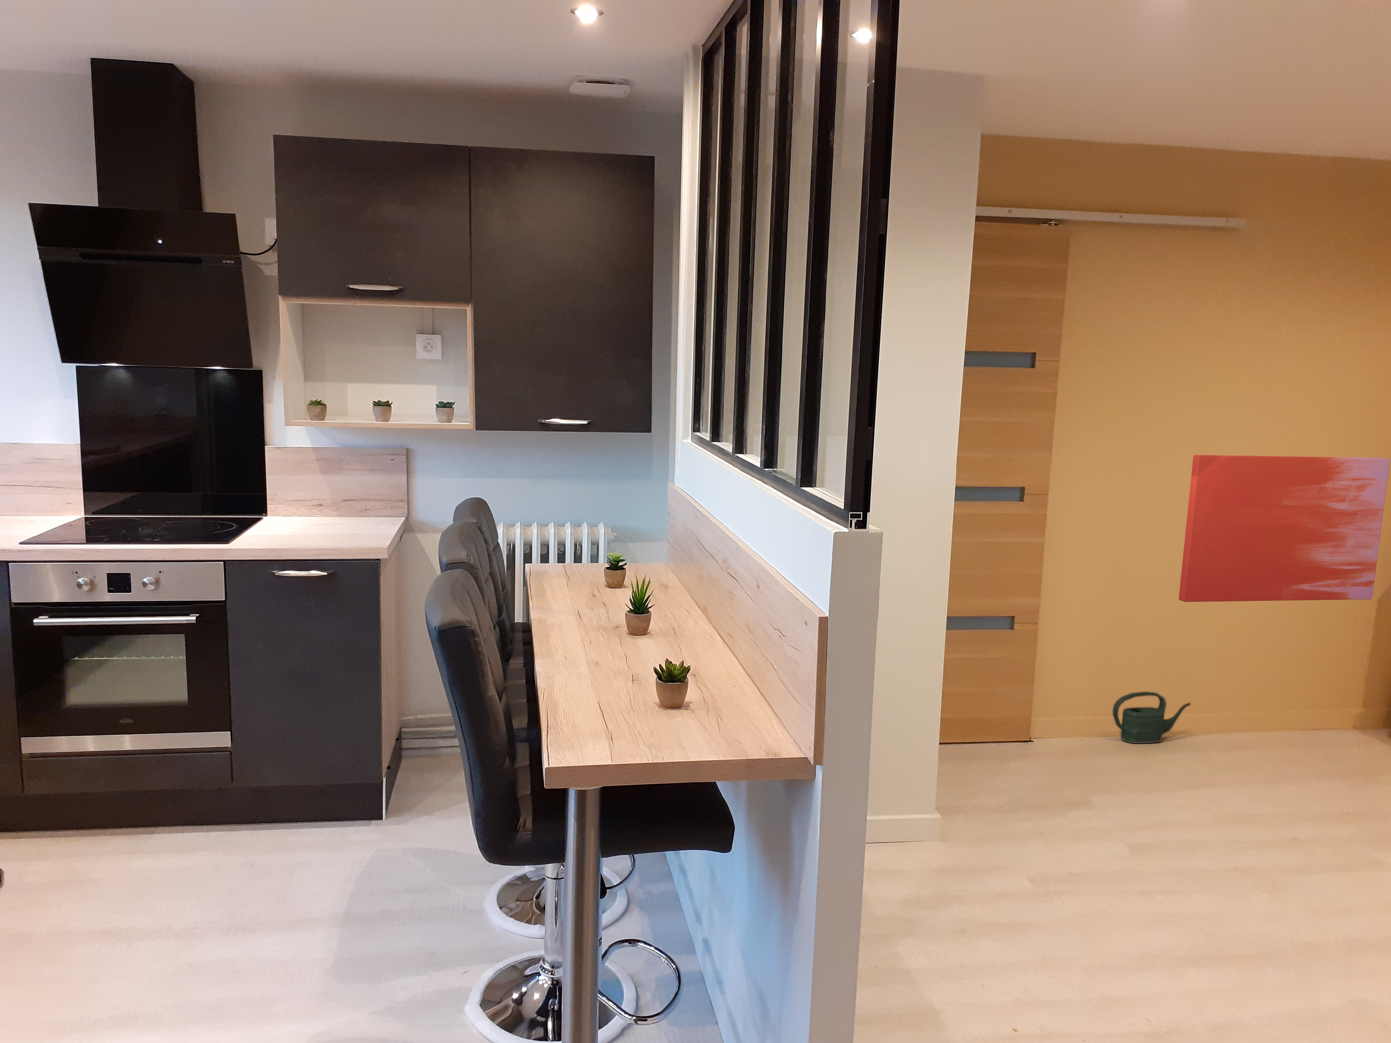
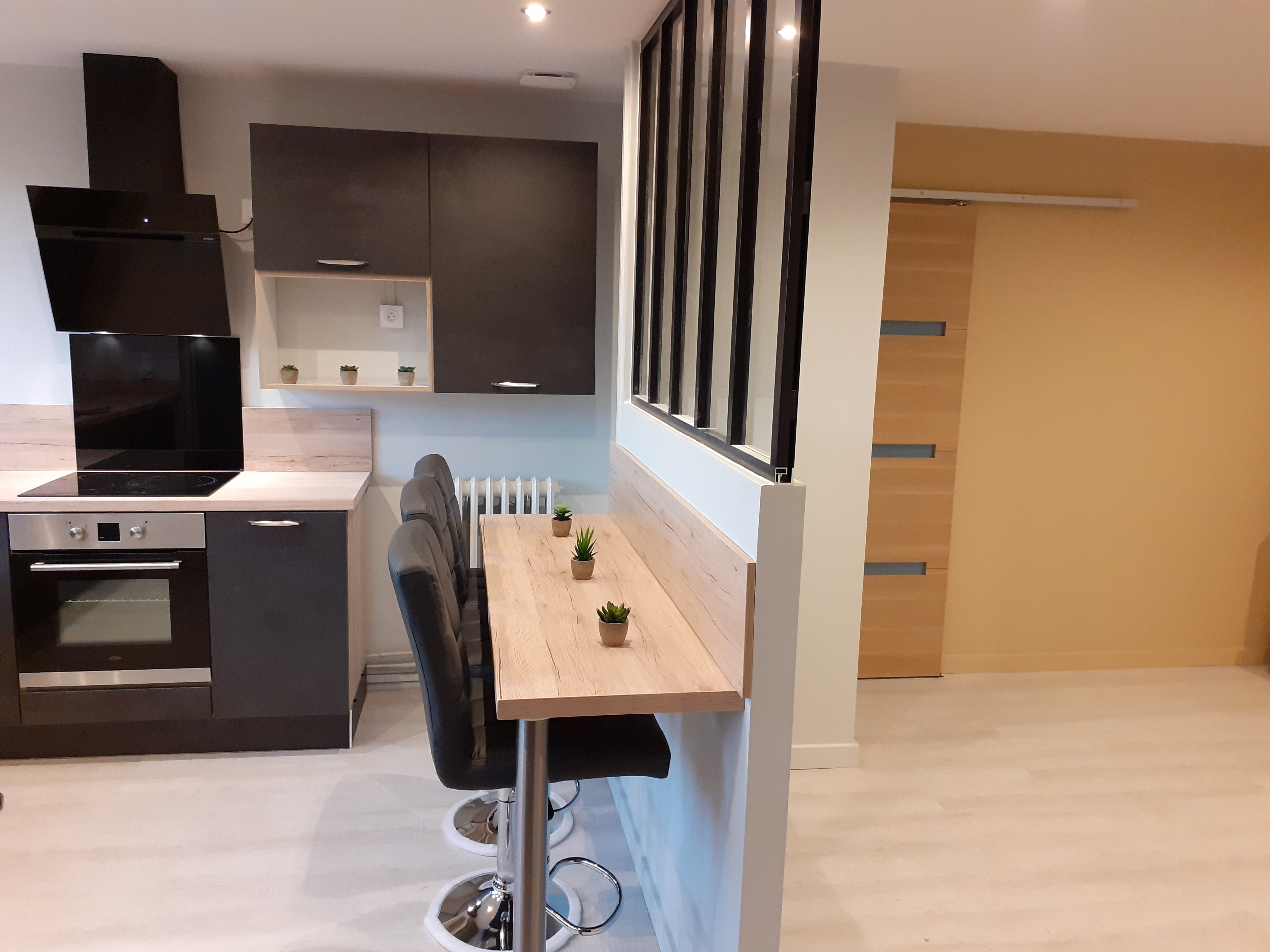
- watering can (1151, 715)
- wall art (1285, 529)
